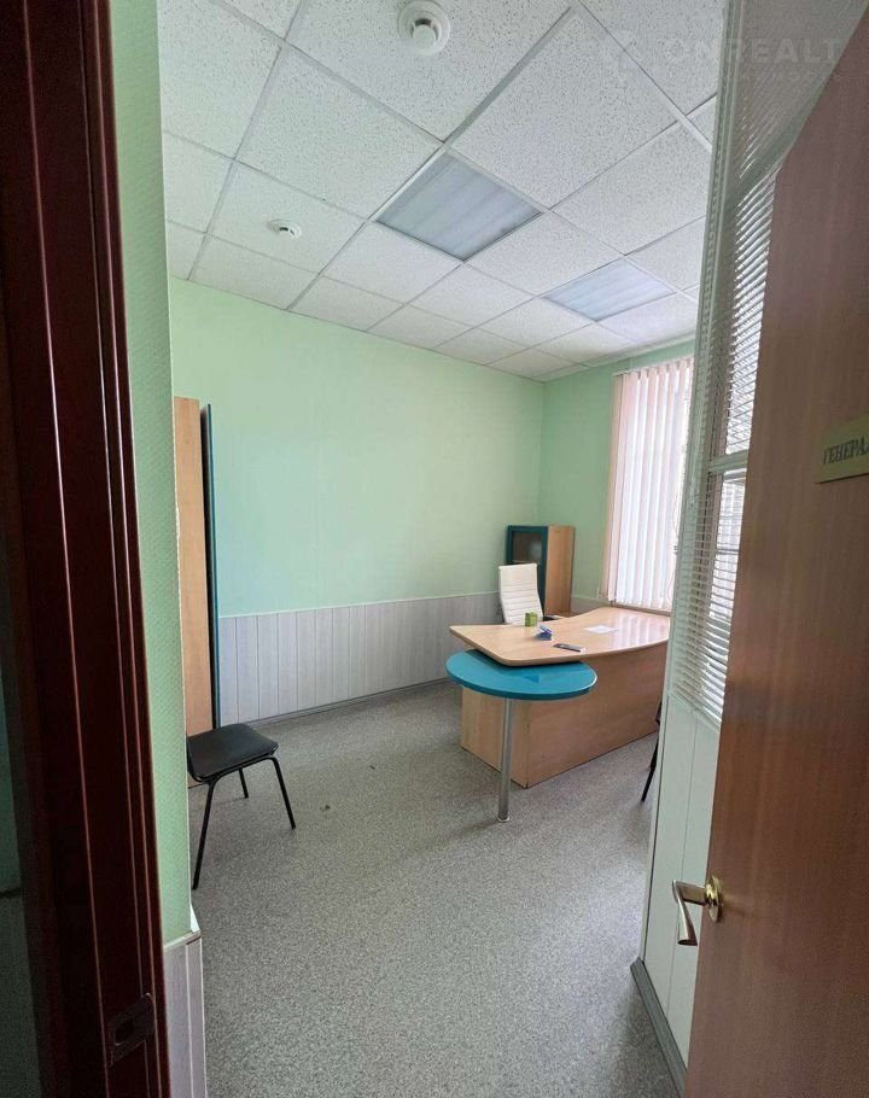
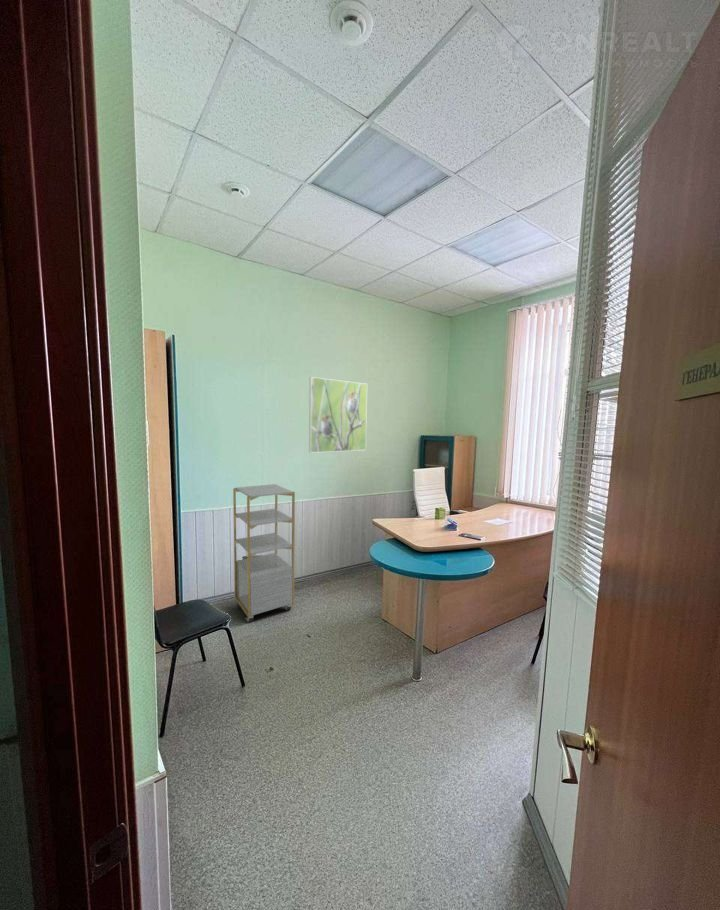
+ shelving unit (260, 547)
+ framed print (339, 416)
